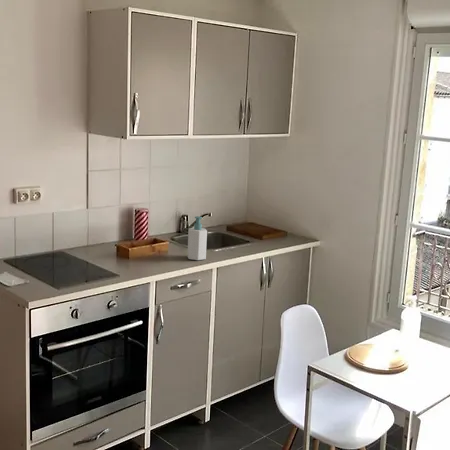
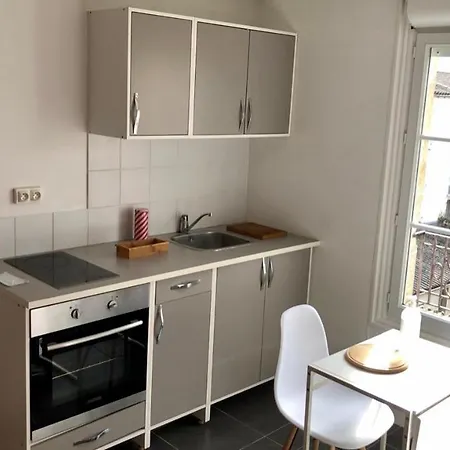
- soap bottle (197, 237)
